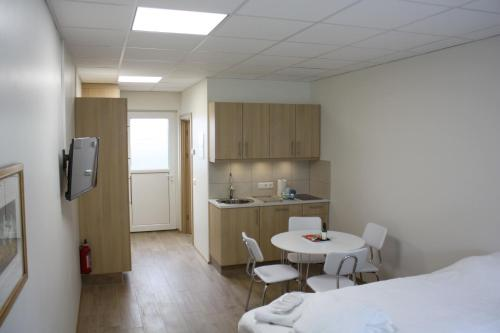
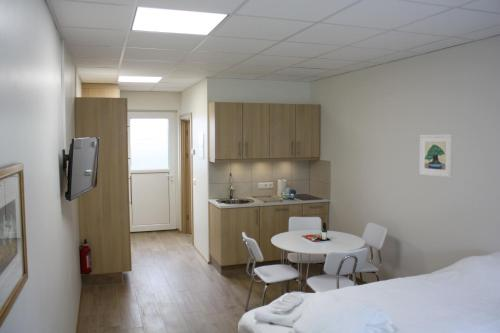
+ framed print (435, 155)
